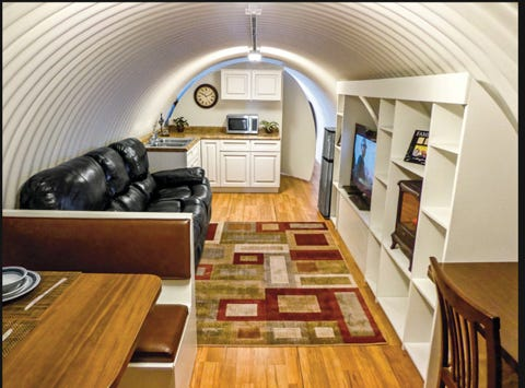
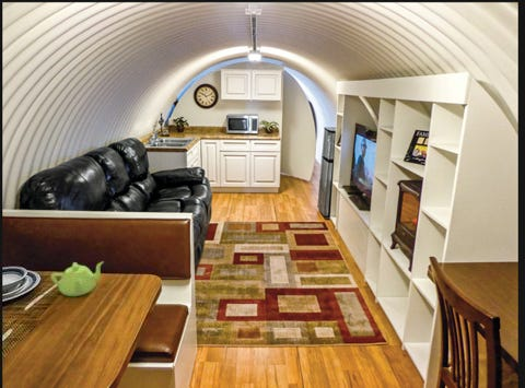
+ teapot (79, 278)
